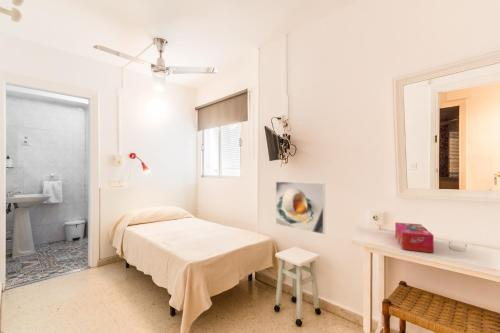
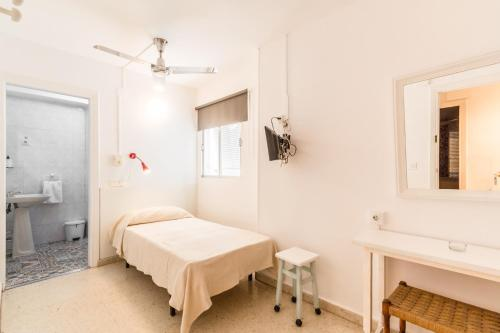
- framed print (298, 205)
- tissue box (412, 236)
